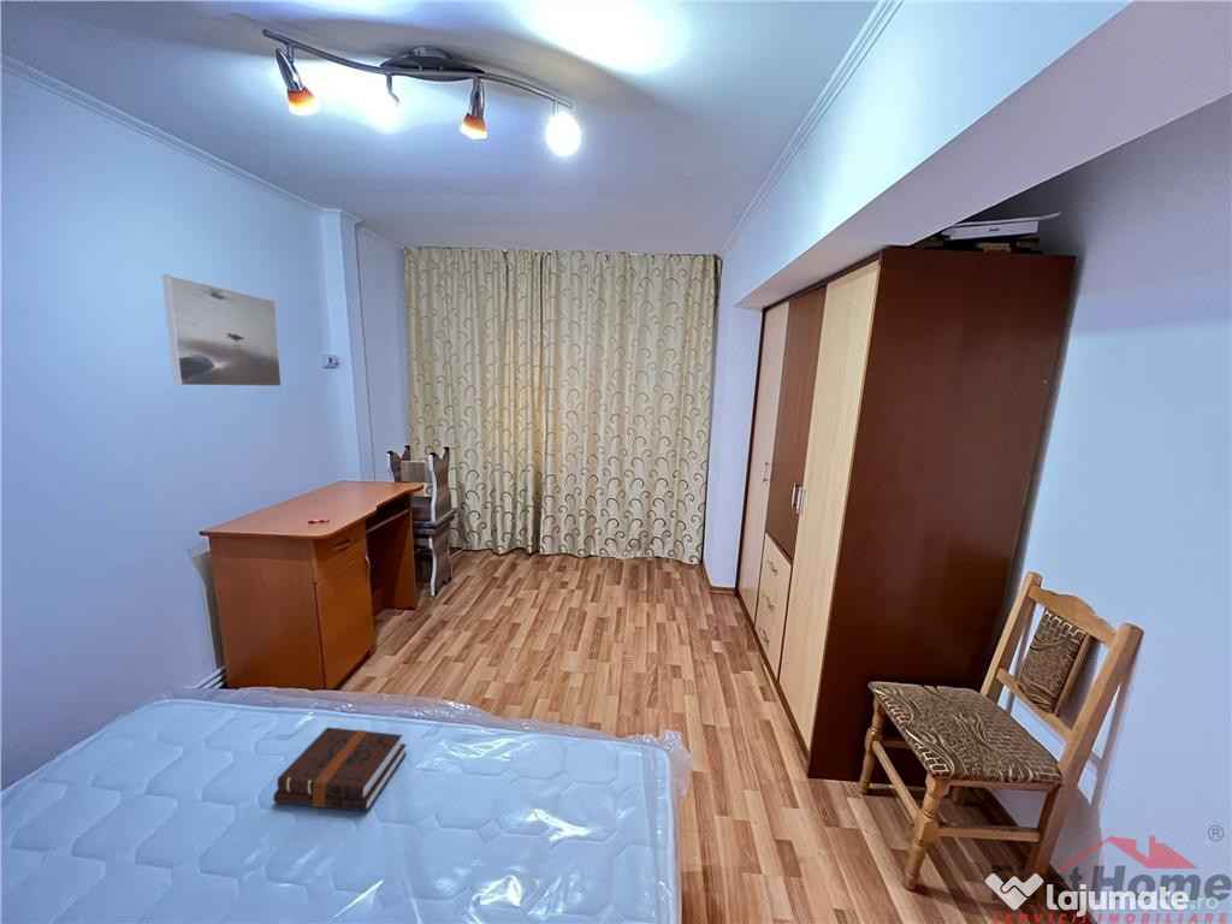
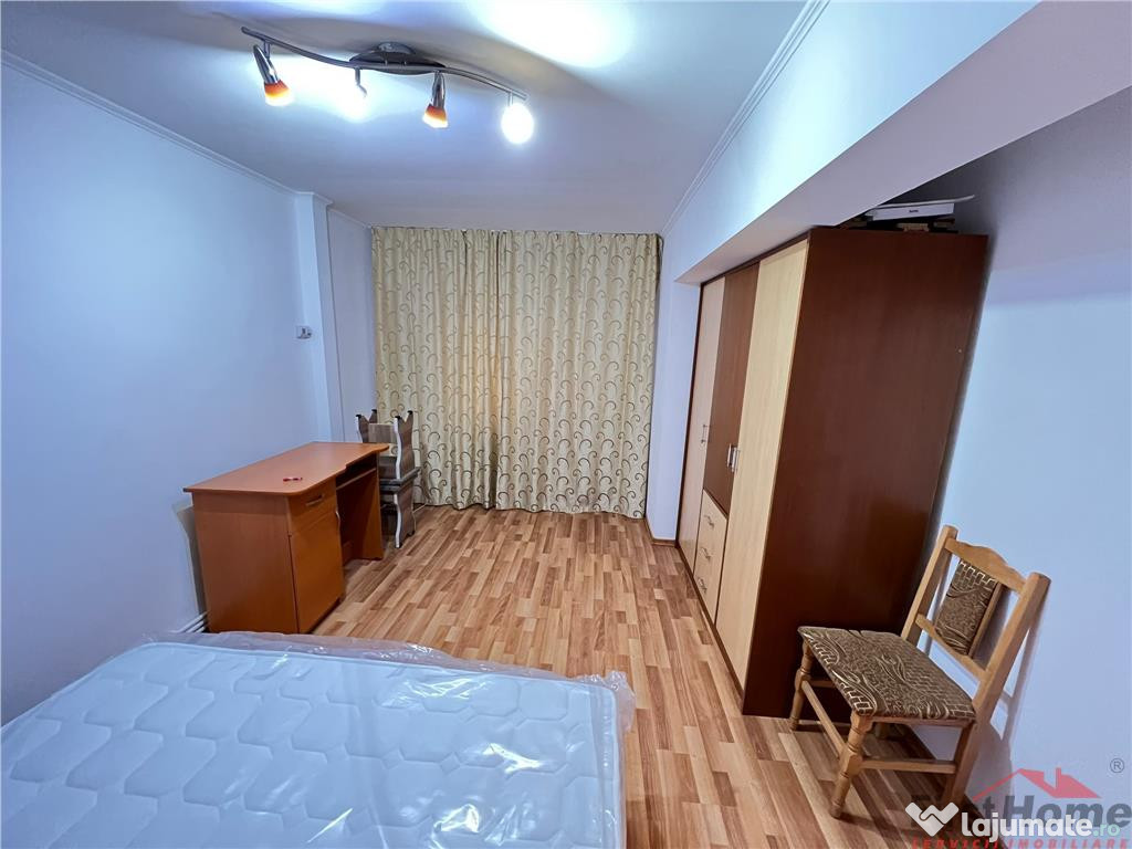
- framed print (230, 338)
- hardback book (344, 765)
